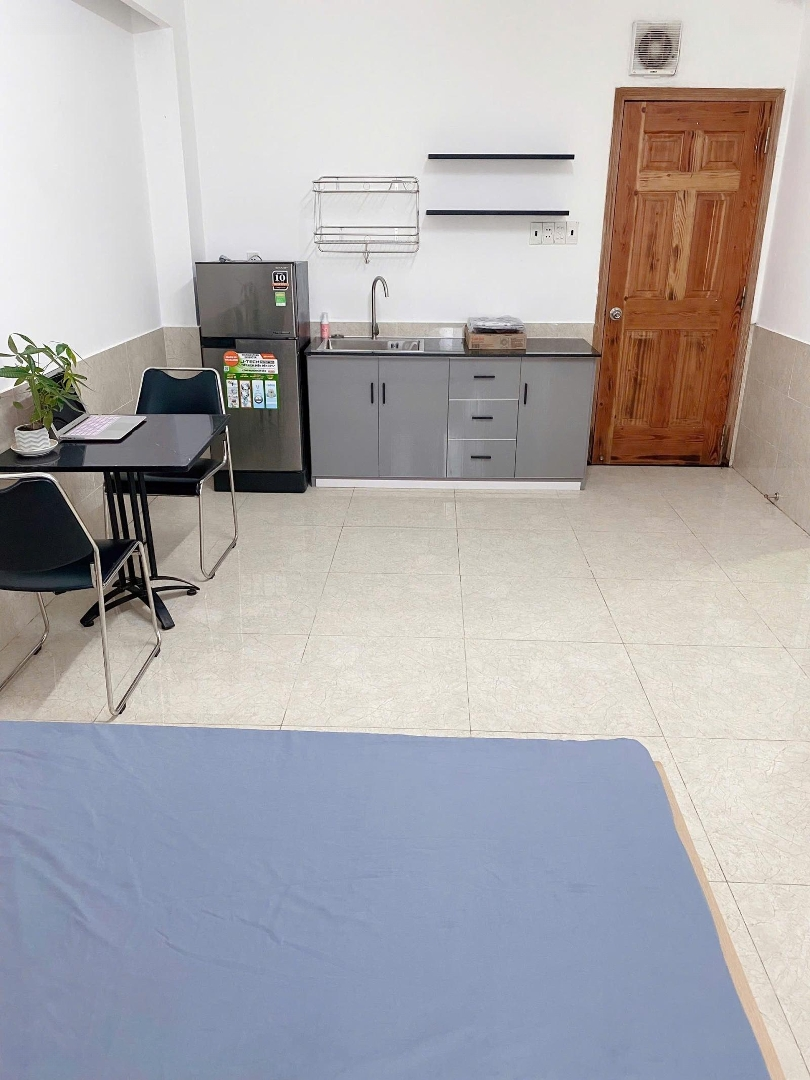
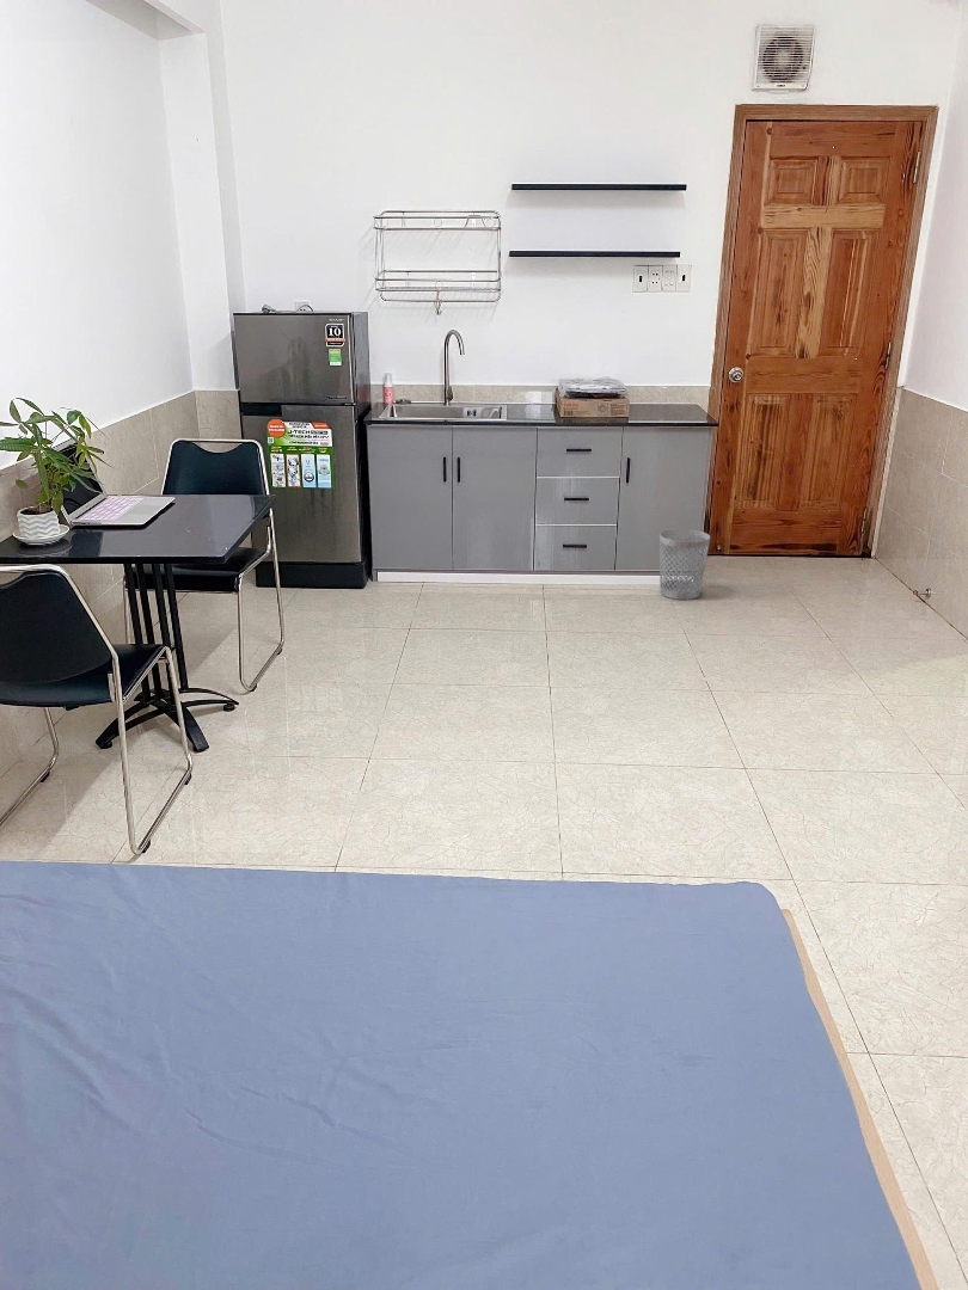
+ wastebasket (682, 564)
